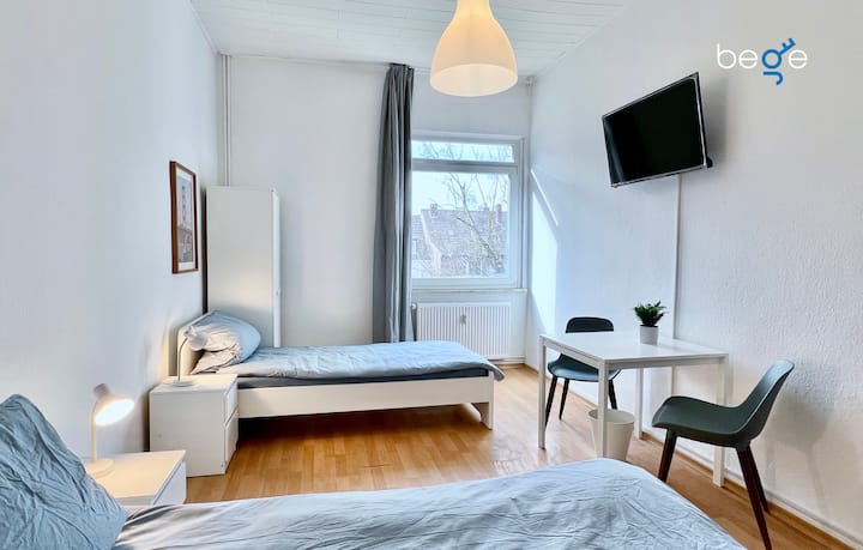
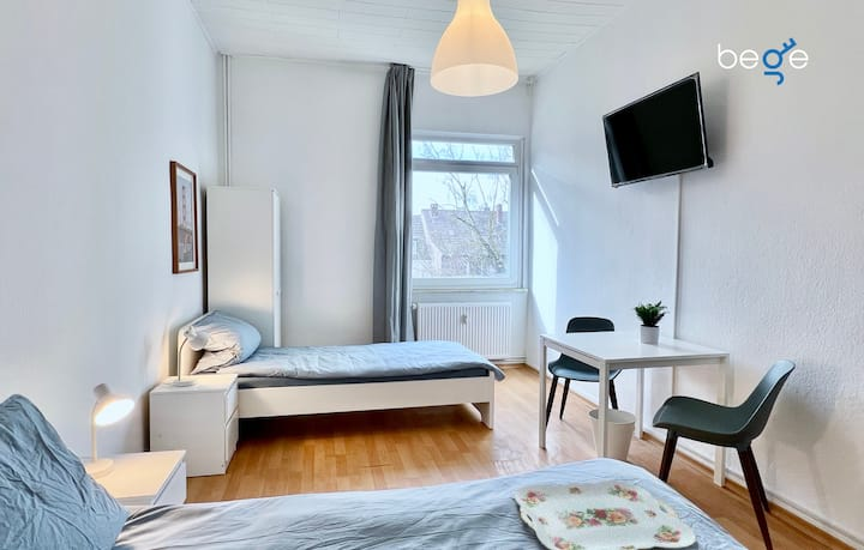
+ serving tray (598, 515)
